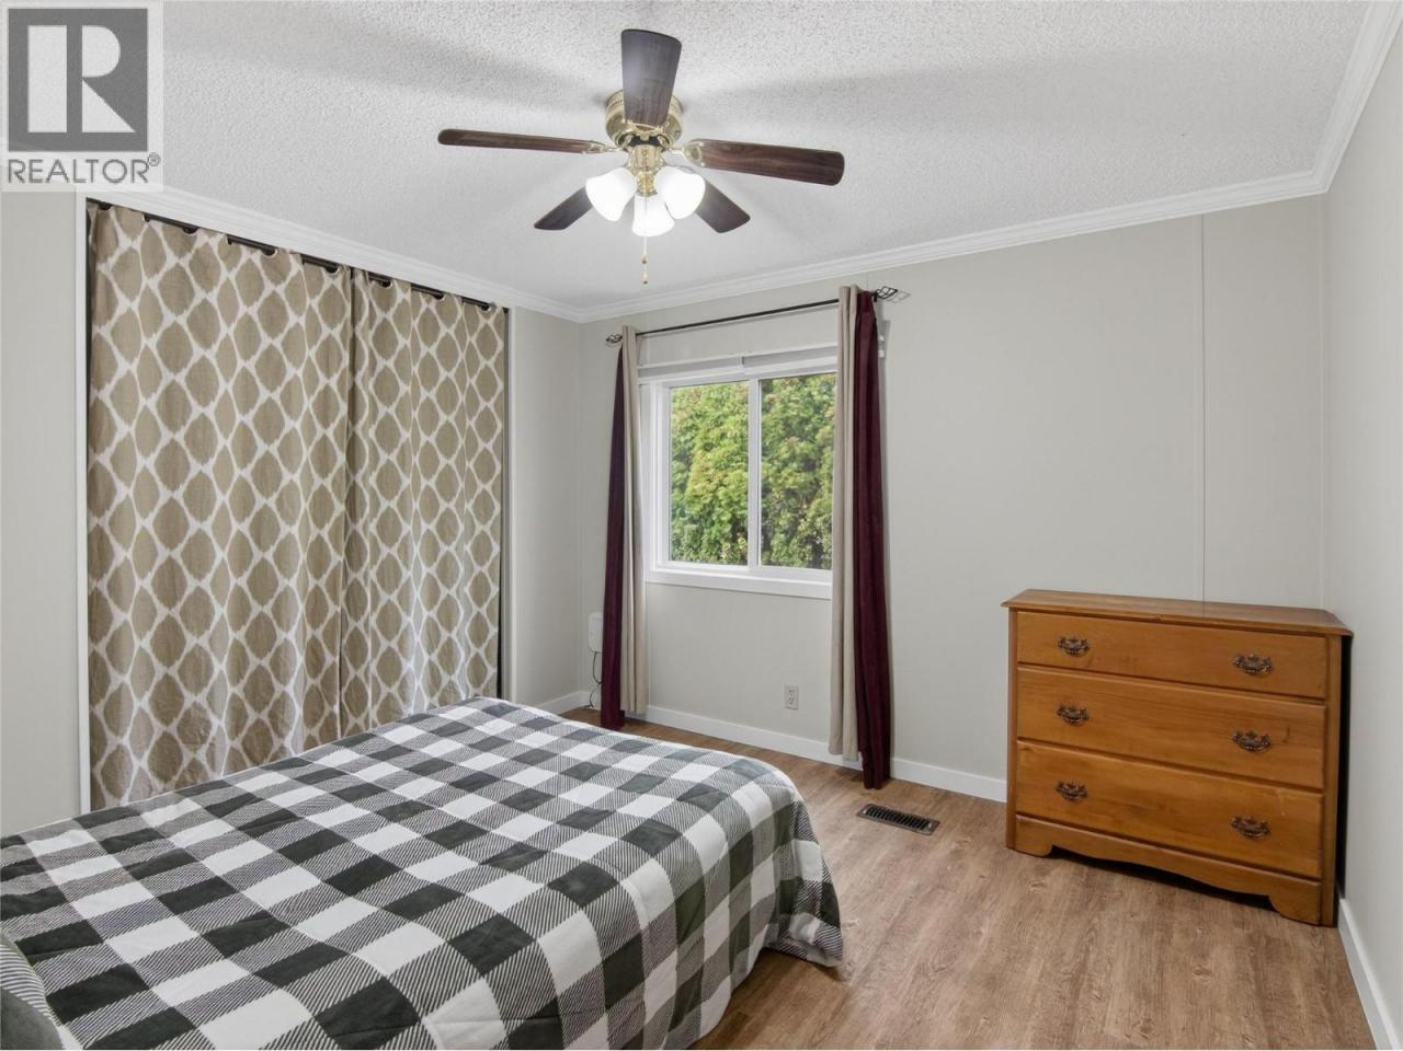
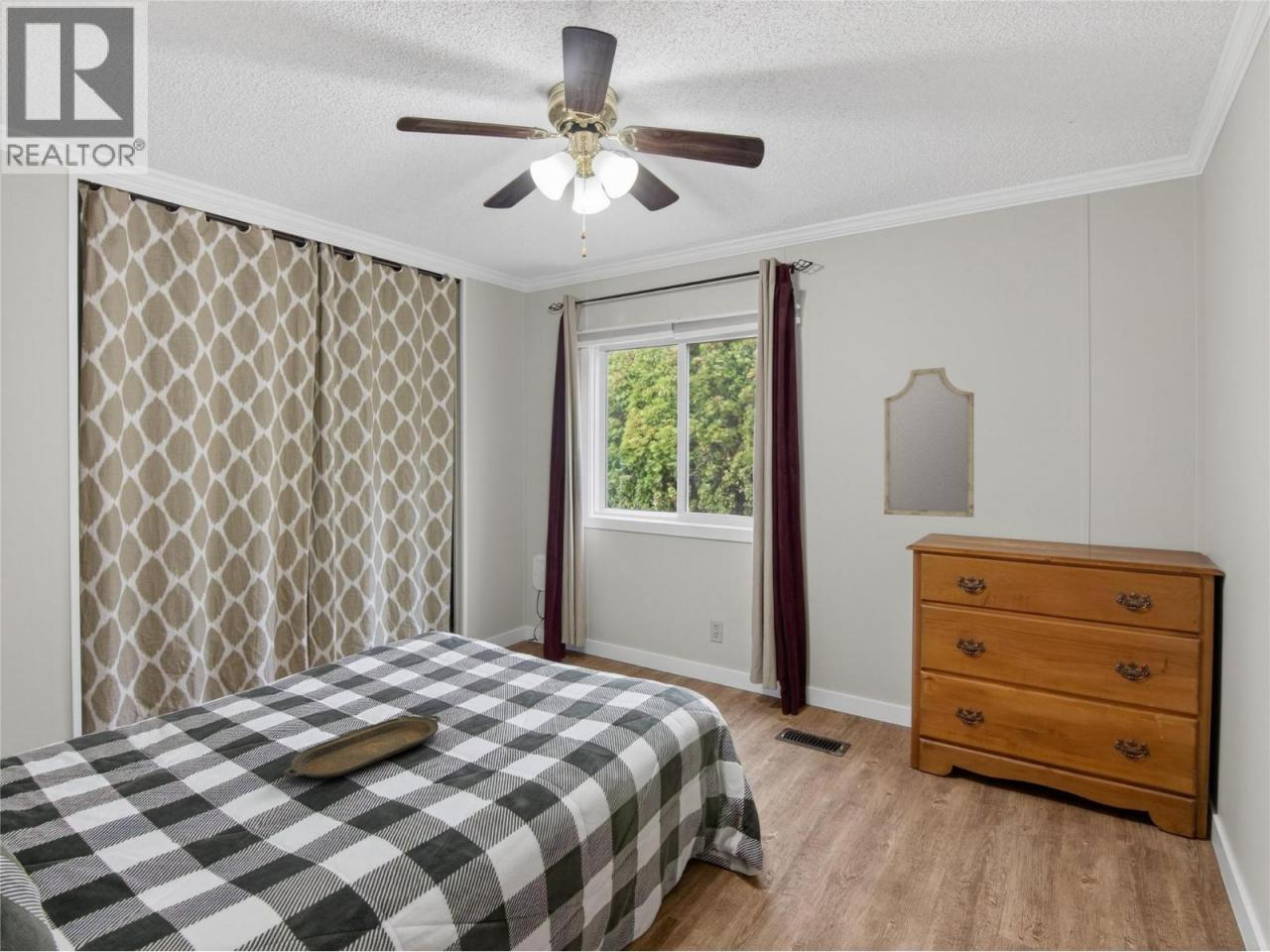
+ serving tray (369, 747)
+ home mirror (927, 442)
